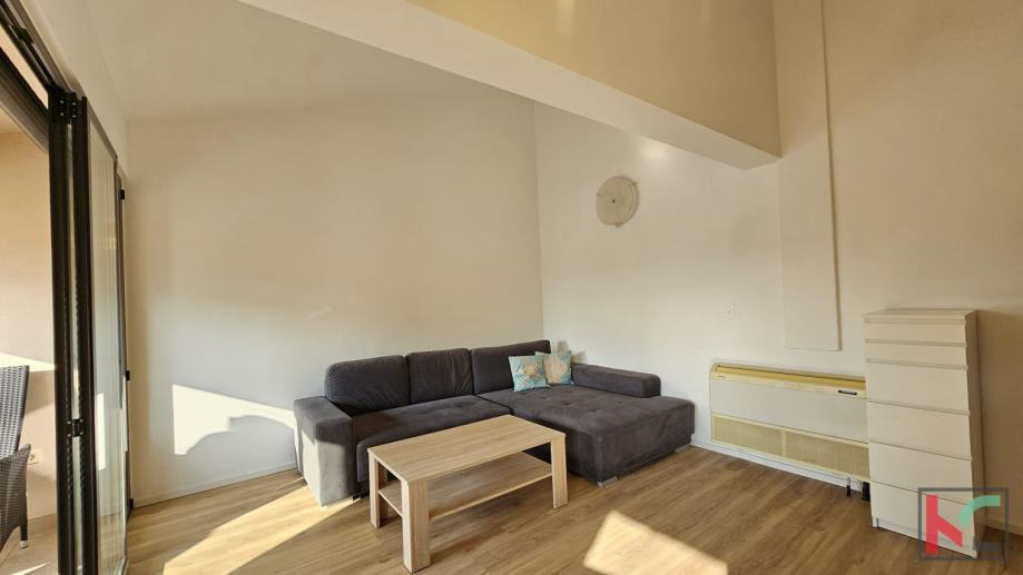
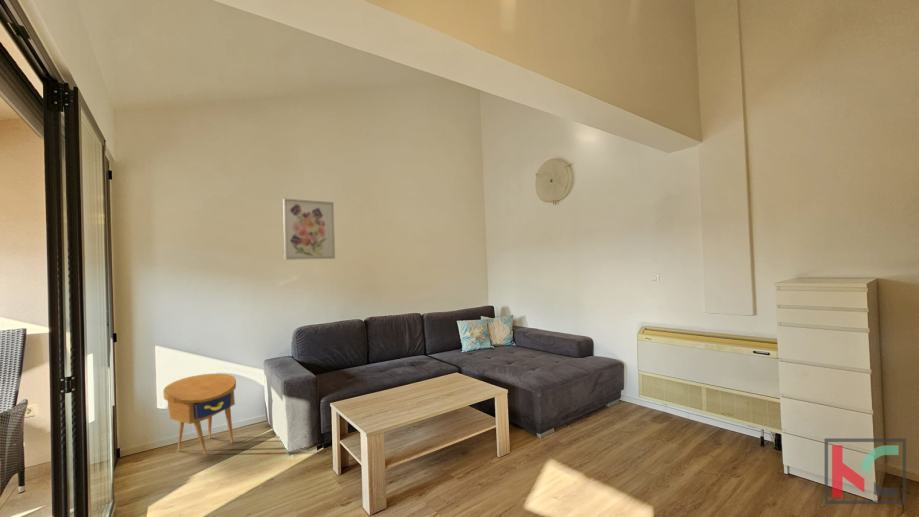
+ wall art (309, 229)
+ side table (201, 414)
